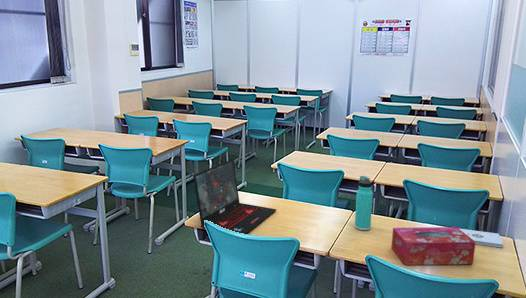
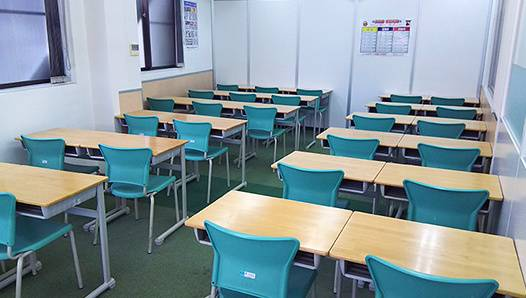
- laptop (237, 194)
- notepad (475, 237)
- thermos bottle (364, 202)
- tissue box (431, 245)
